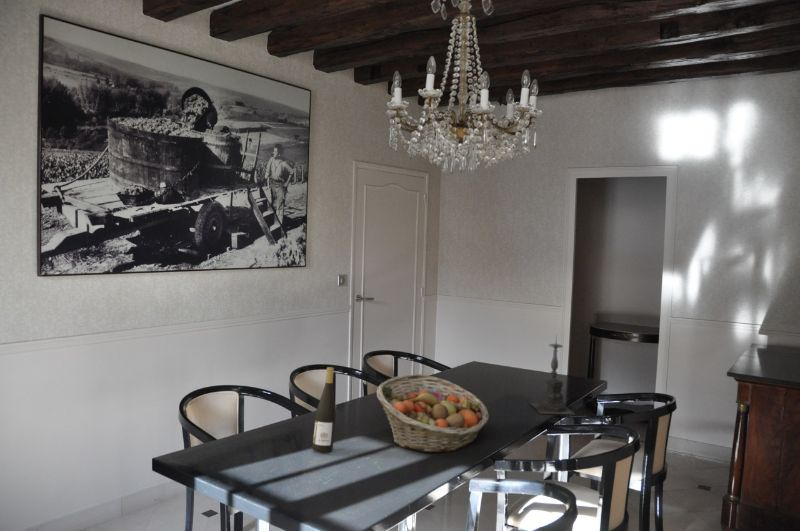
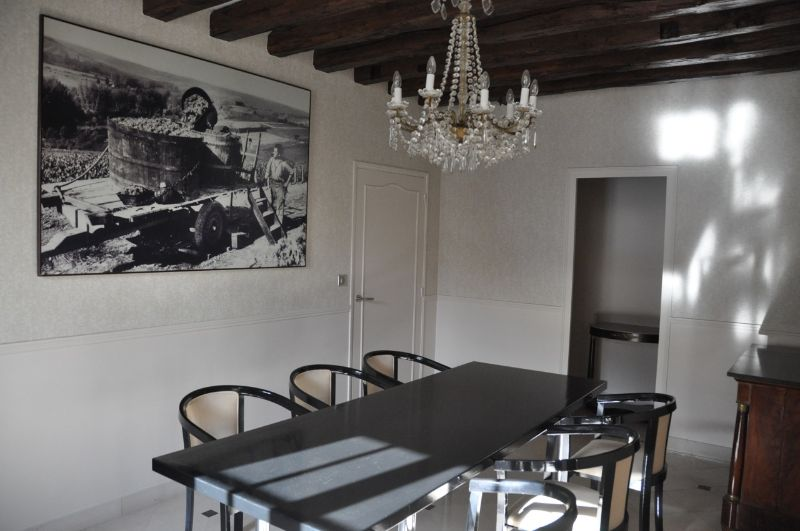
- candle holder (553, 371)
- fruit basket (432, 411)
- wine bottle (324, 409)
